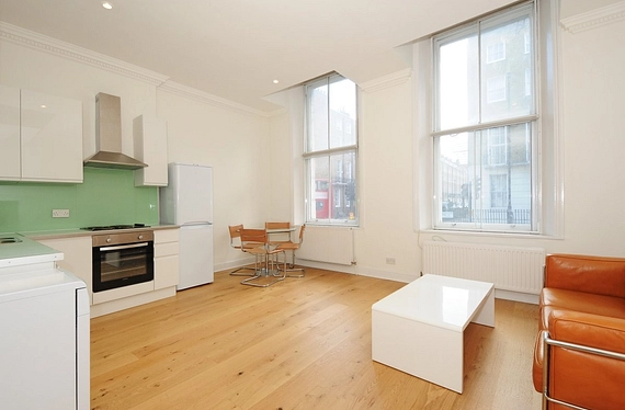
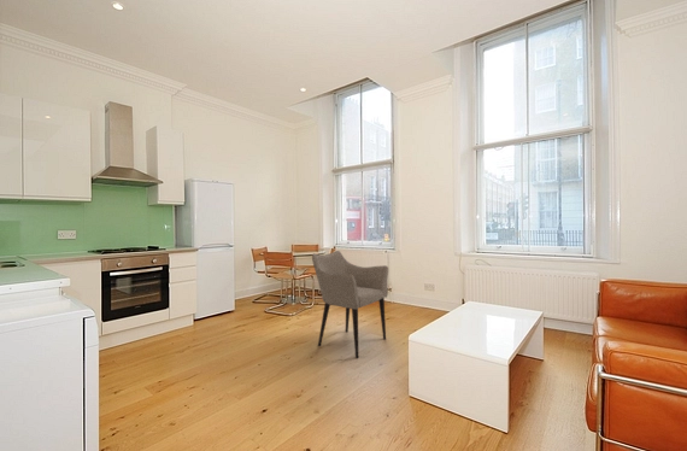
+ armchair (346, 297)
